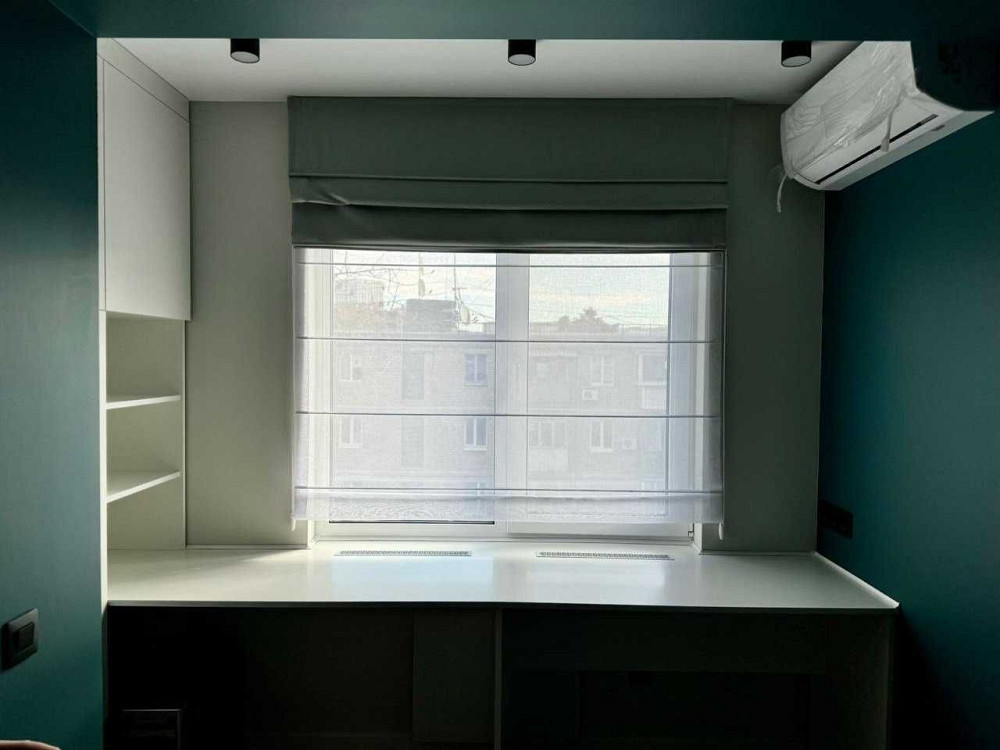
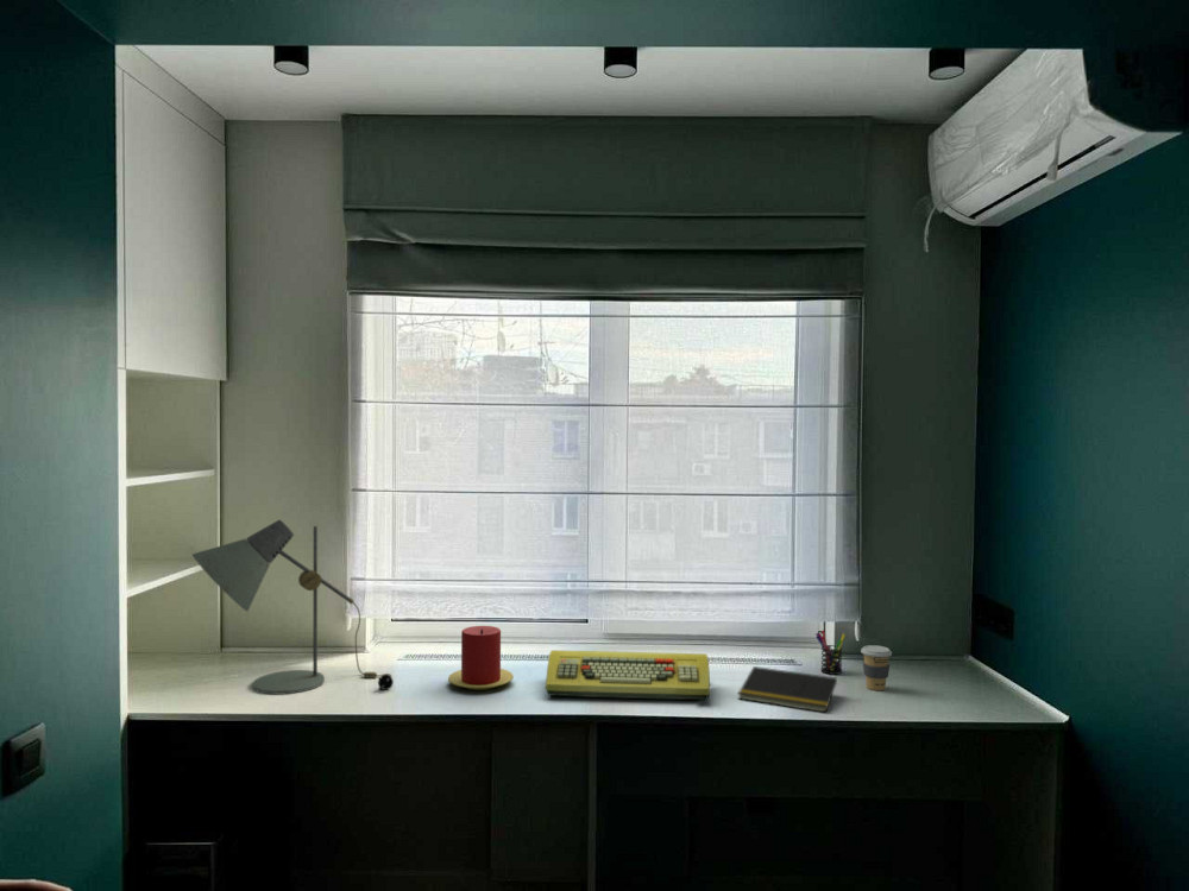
+ desk lamp (314, 605)
+ keyboard (628, 675)
+ coffee cup (875, 668)
+ notepad (787, 688)
+ pen holder (831, 651)
+ candle (480, 656)
